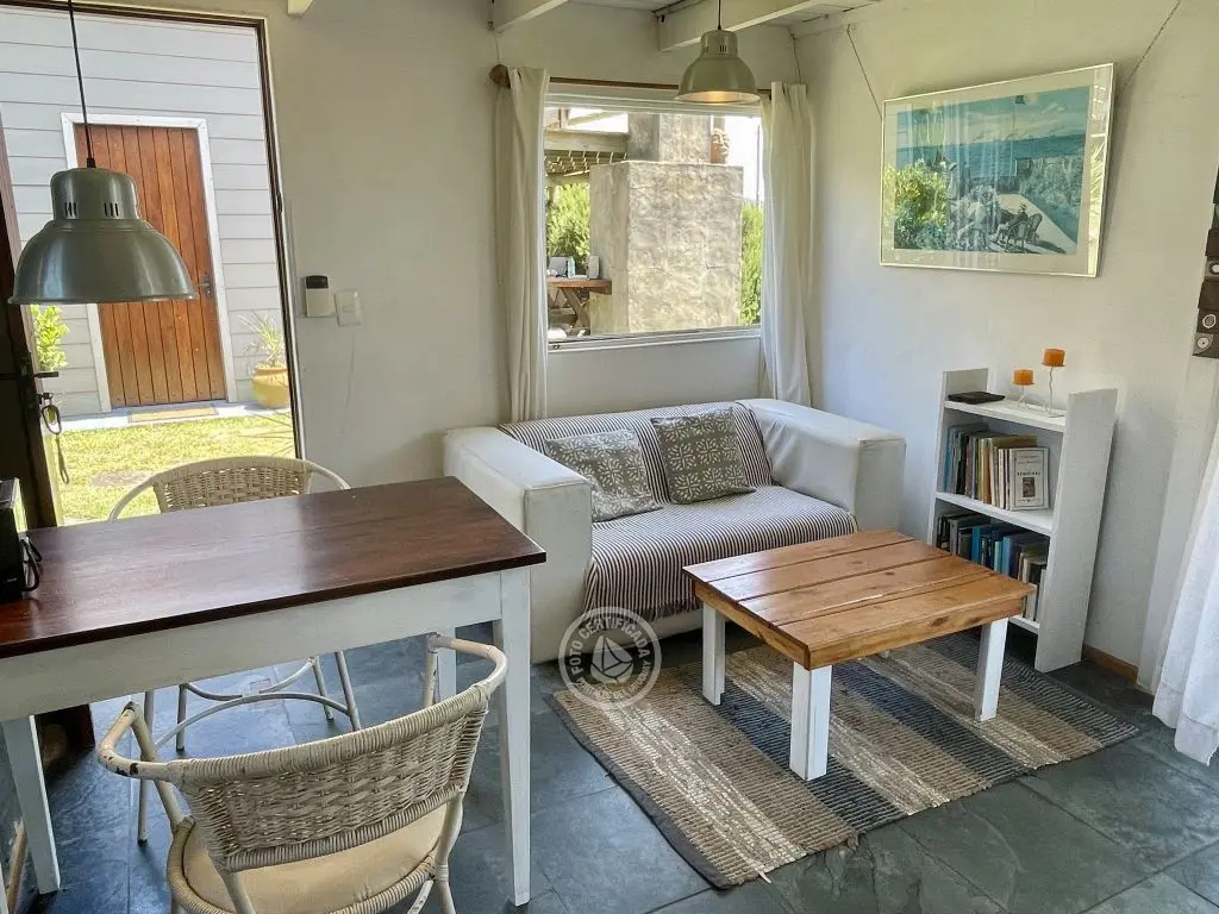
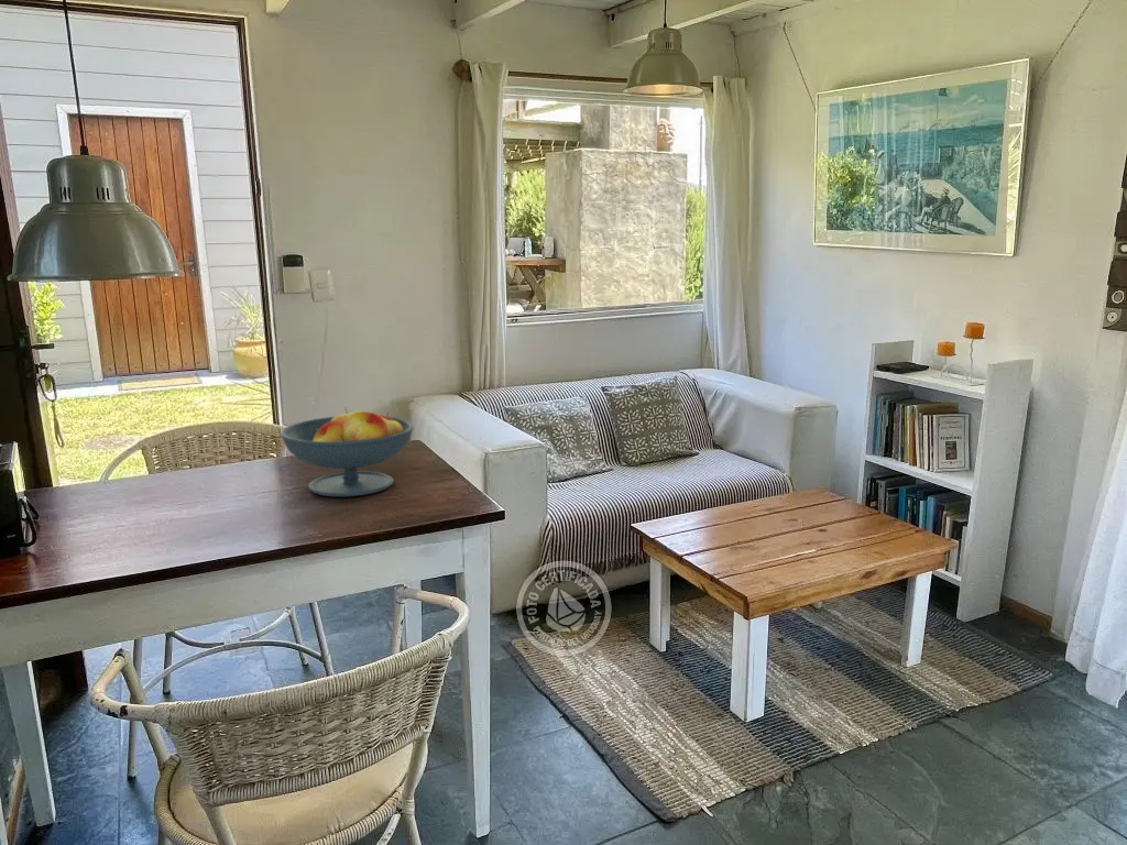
+ fruit bowl (349, 446)
